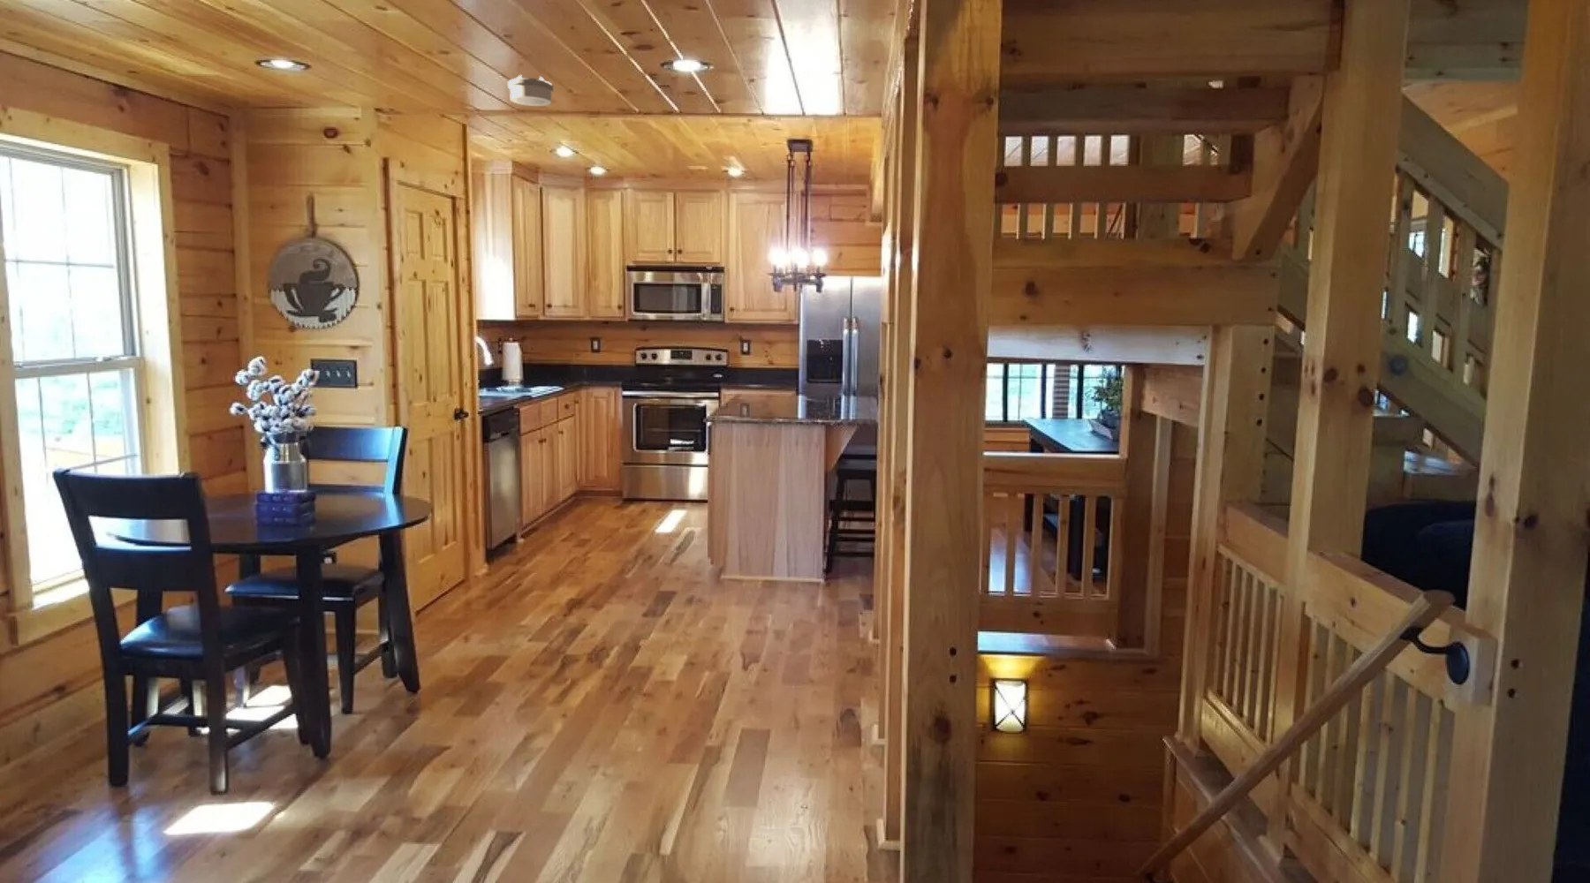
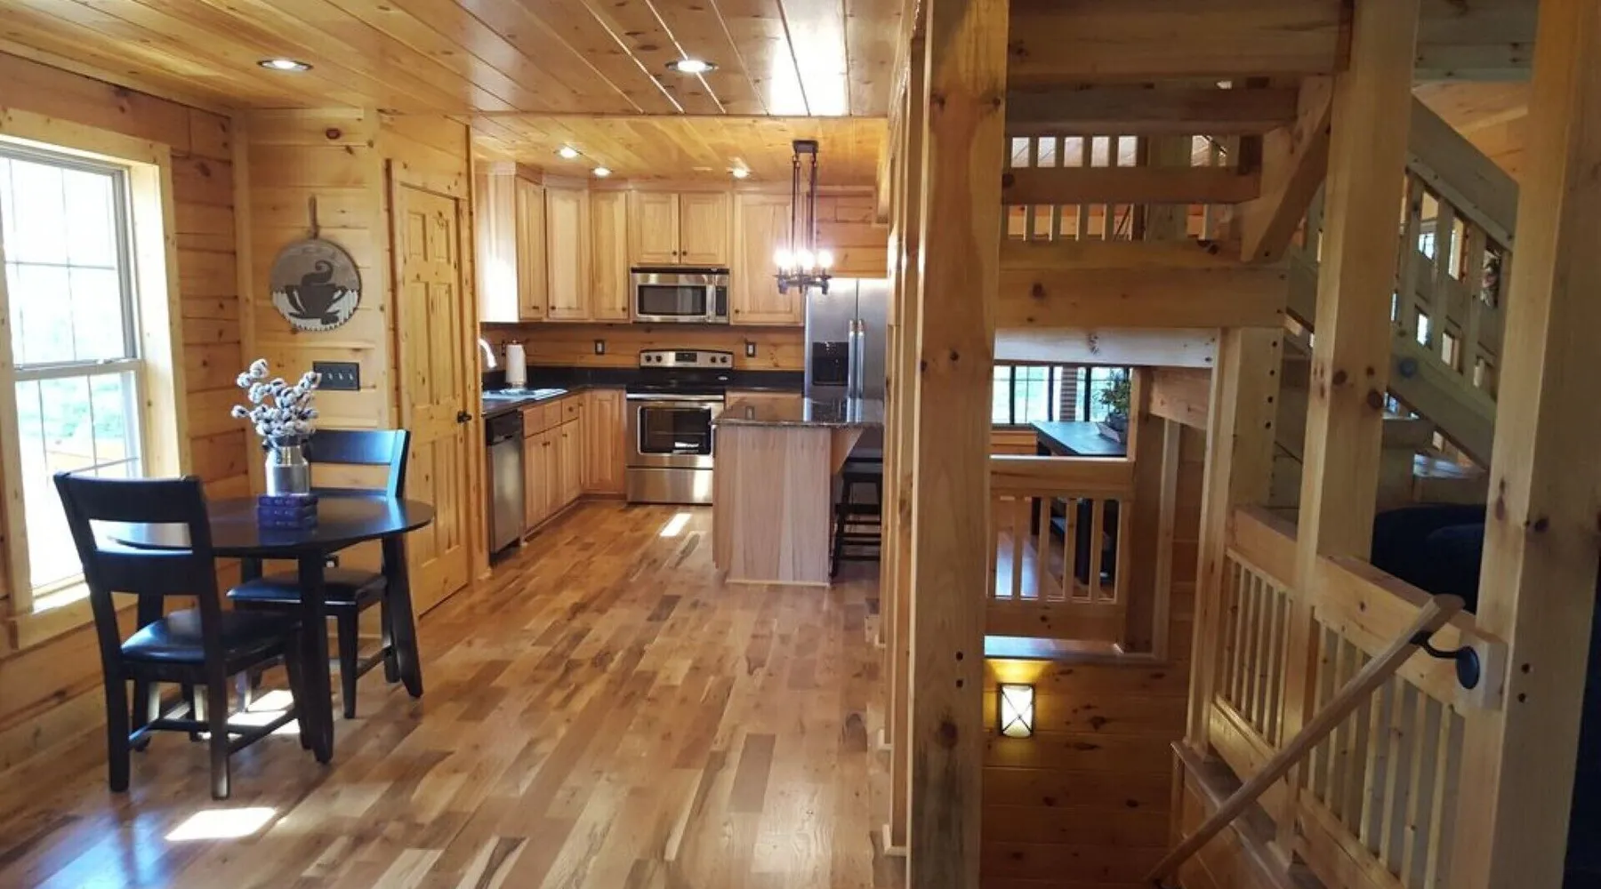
- smoke detector (530, 89)
